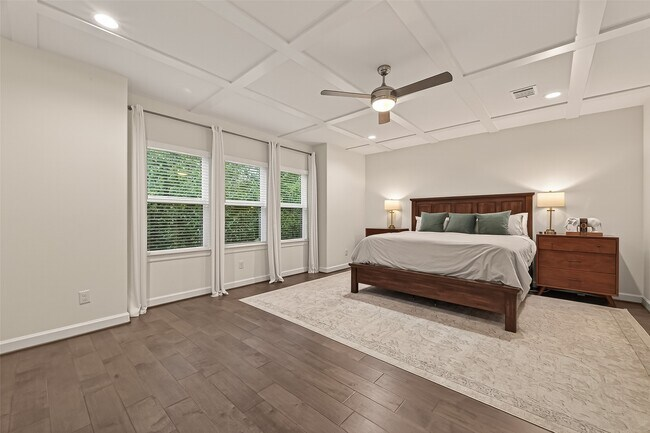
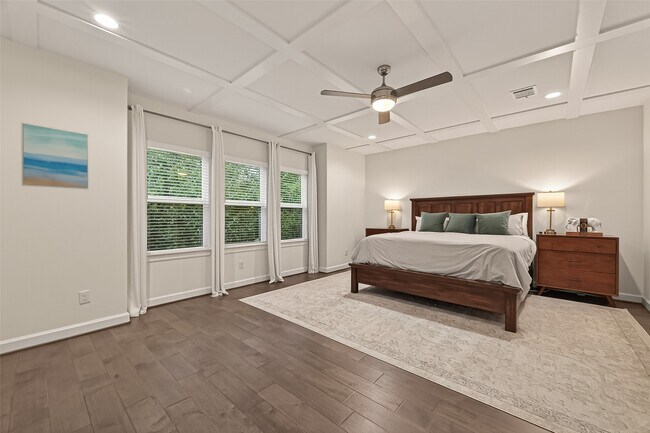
+ wall art (57, 158)
